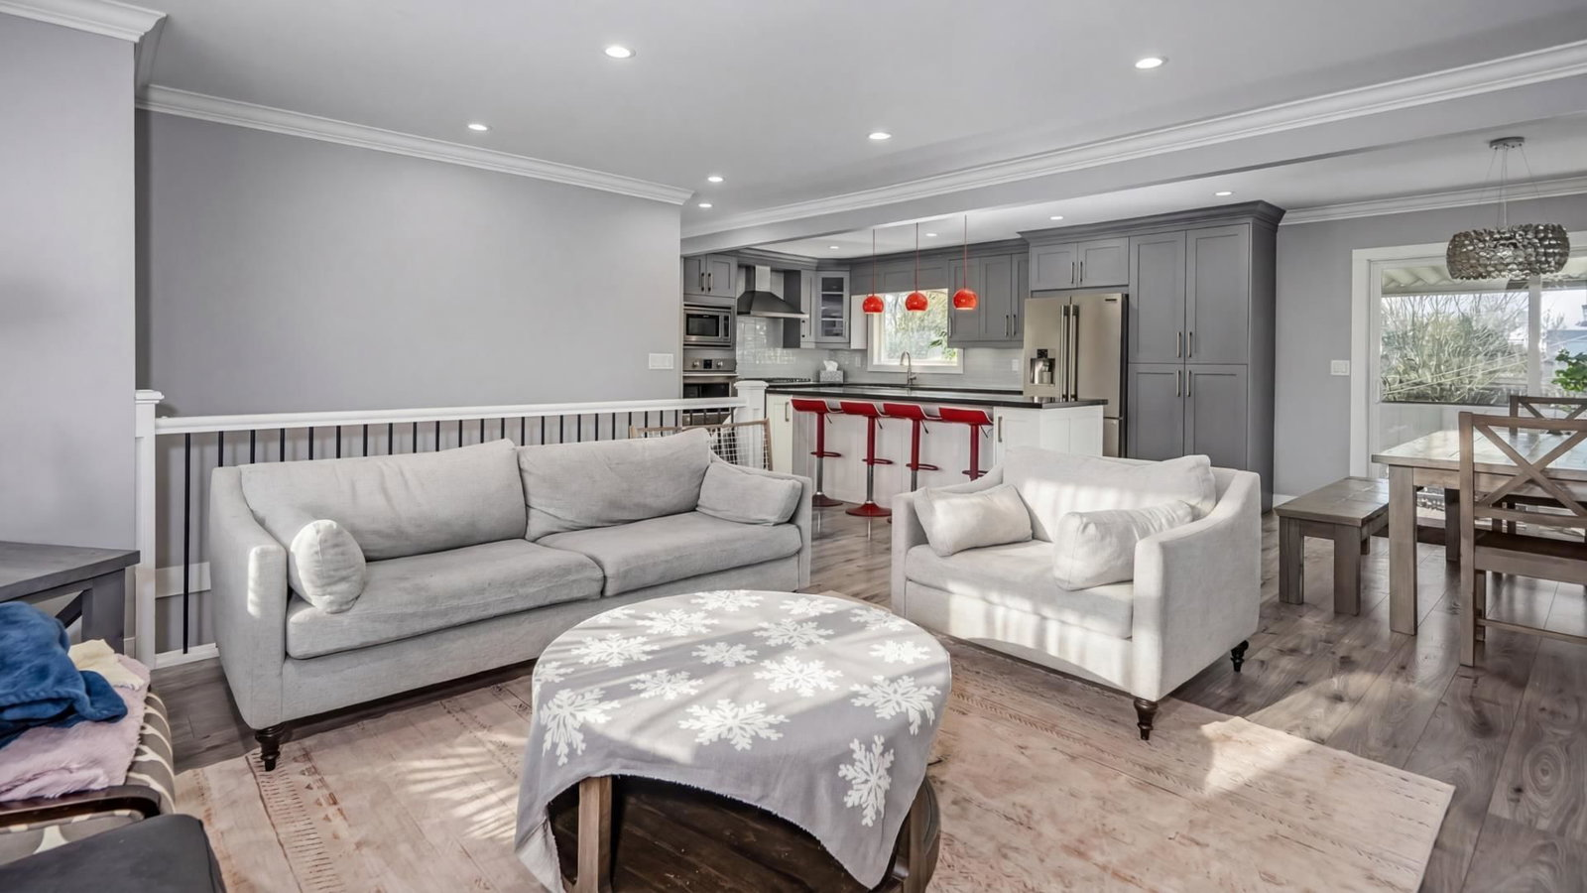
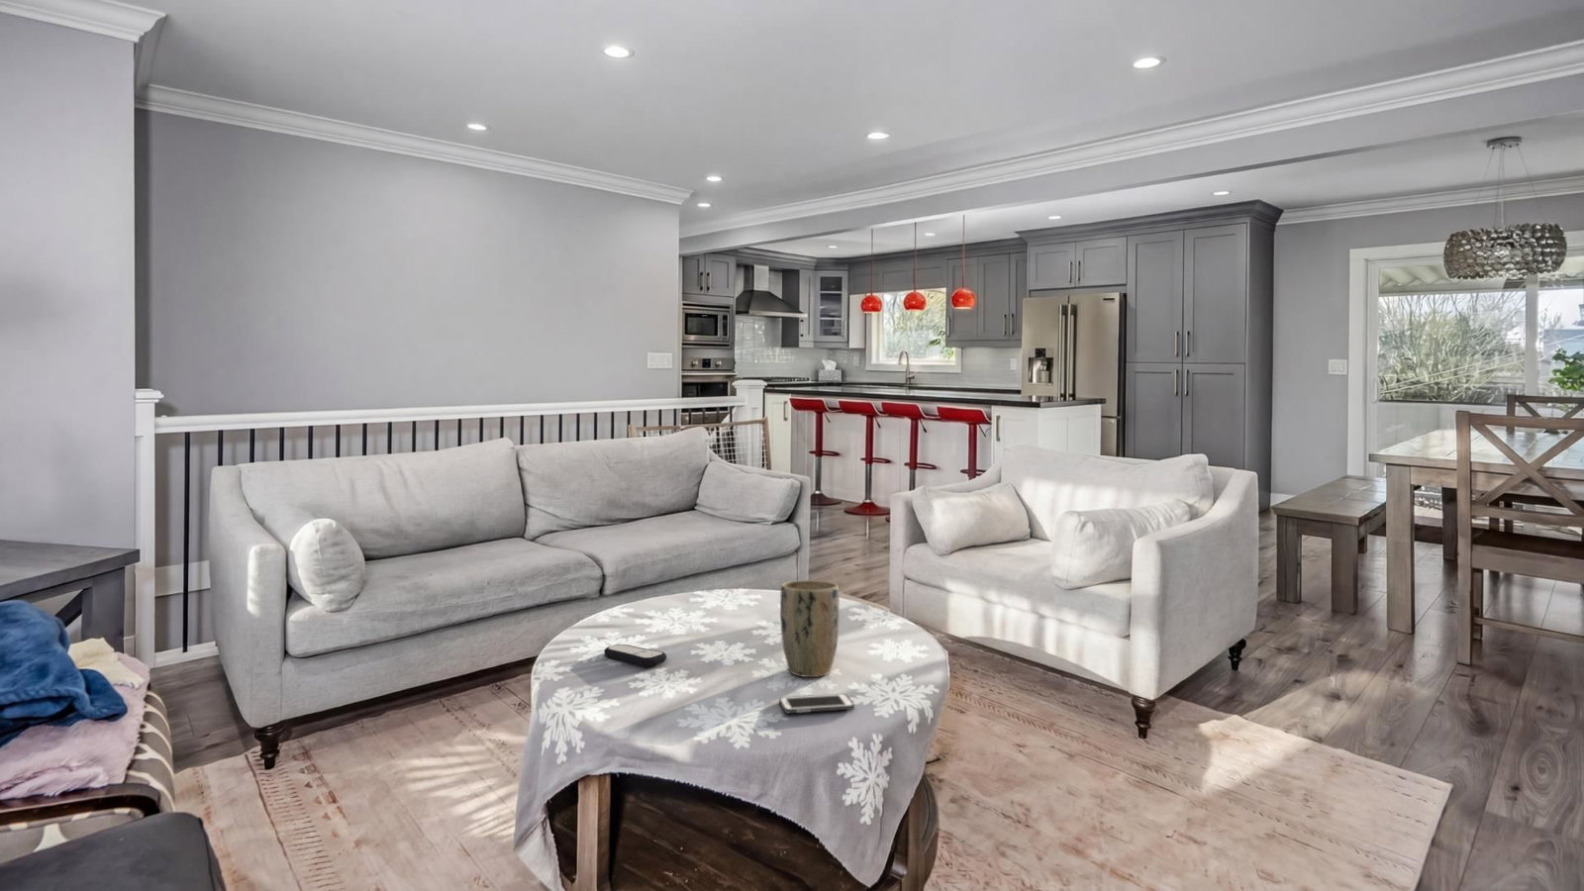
+ plant pot (808, 628)
+ cell phone (816, 703)
+ remote control (633, 654)
